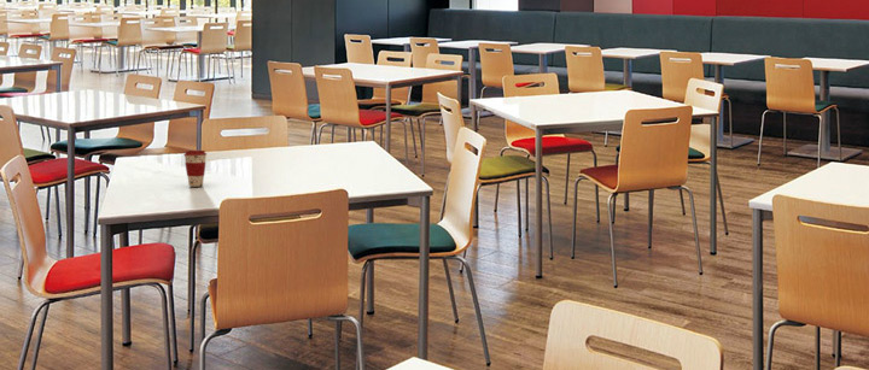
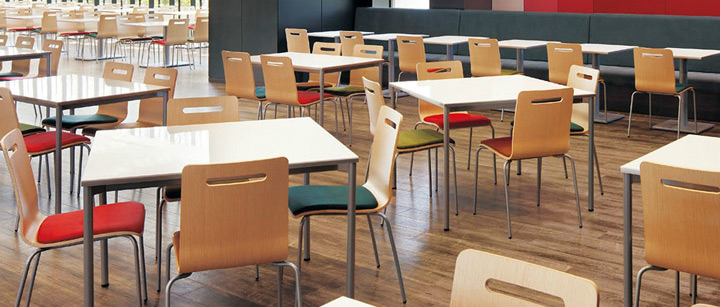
- coffee cup (196, 168)
